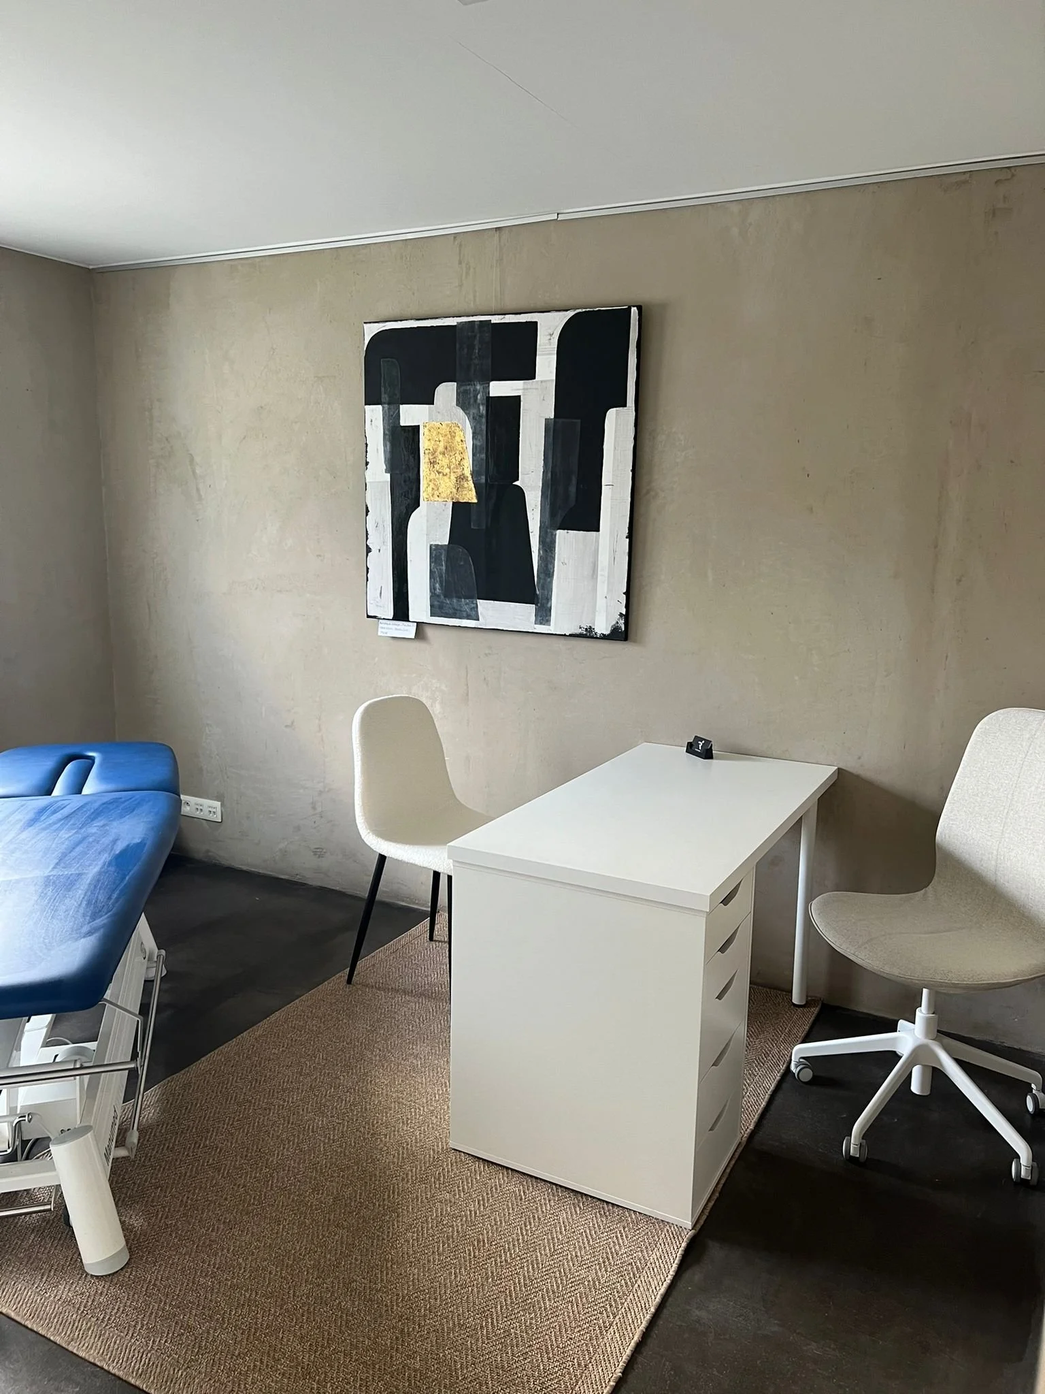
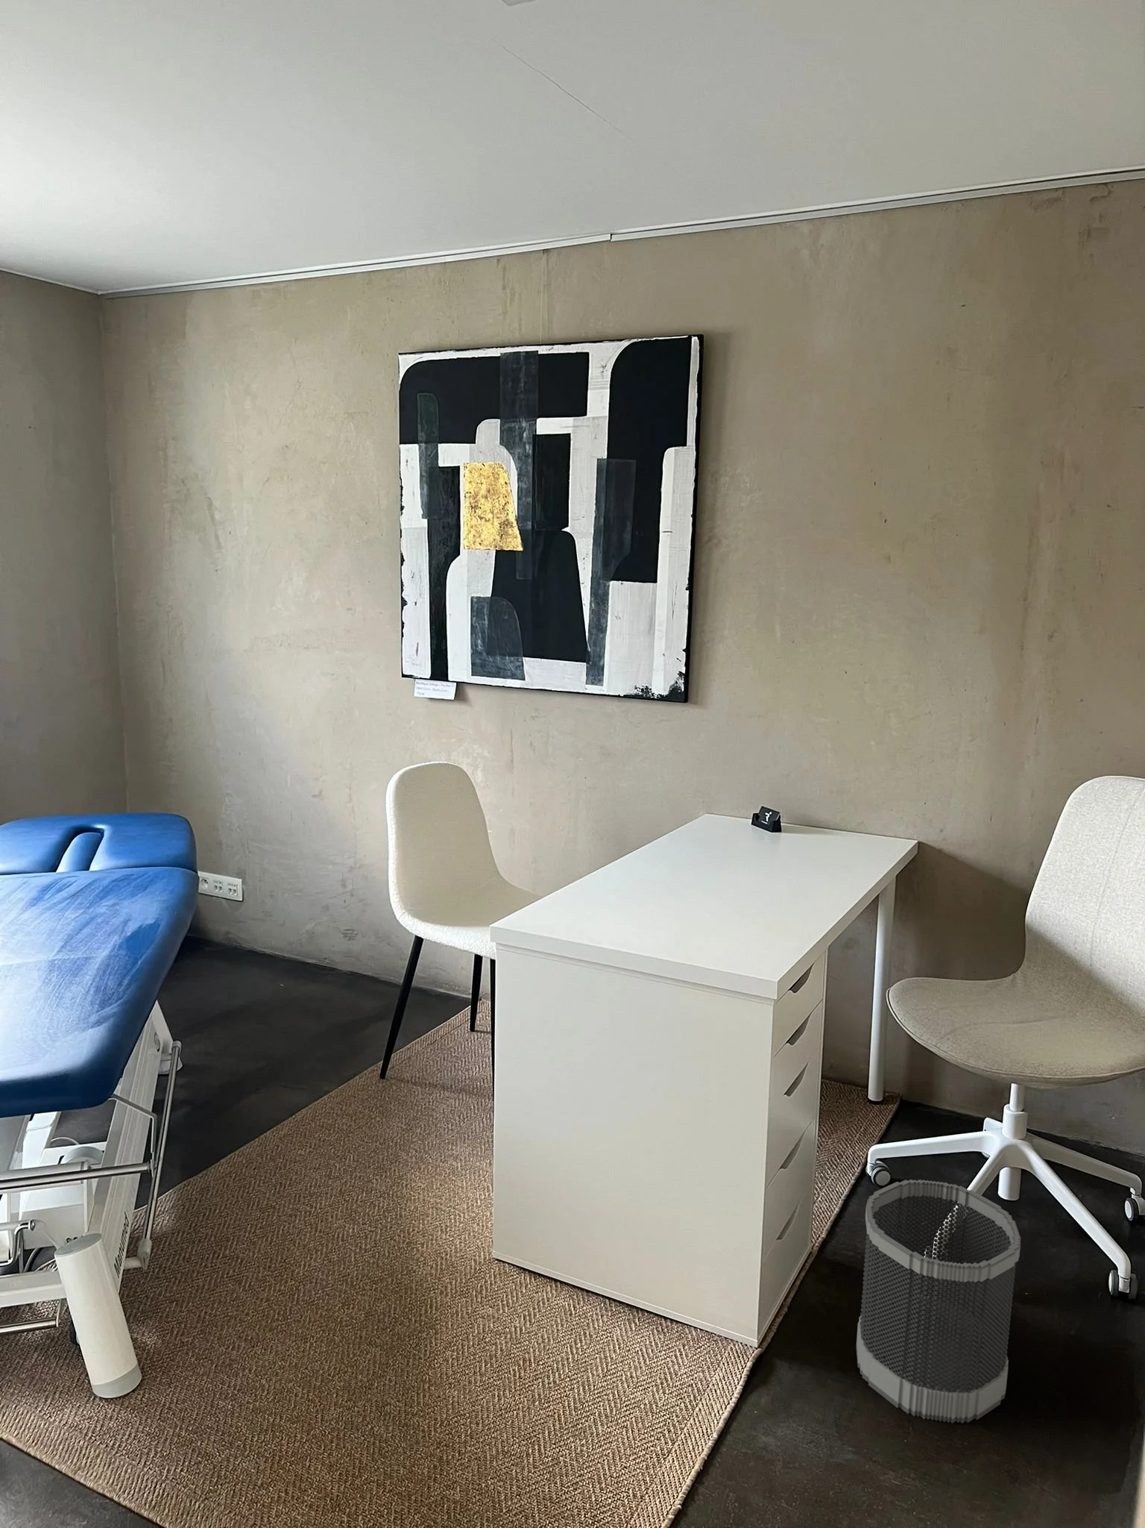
+ wastebasket (935, 1296)
